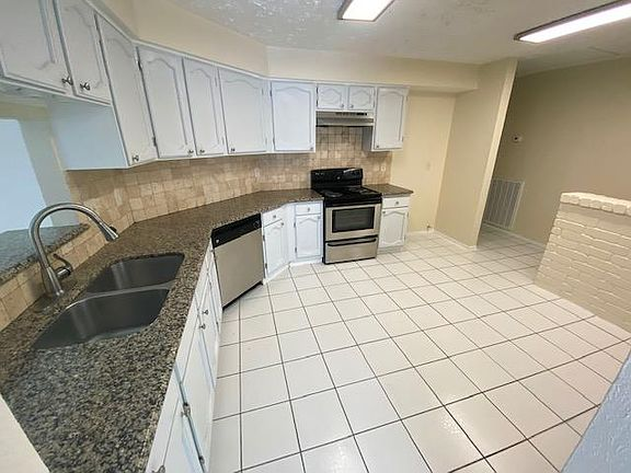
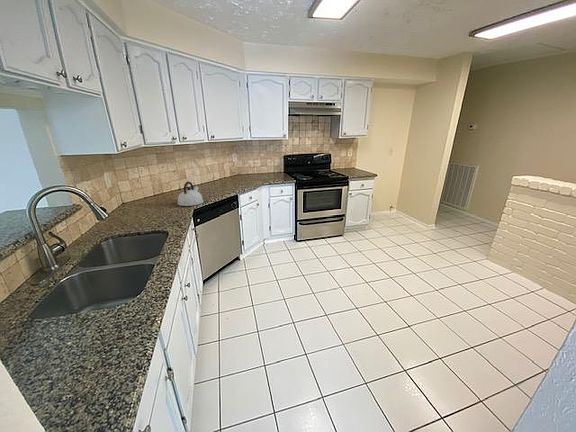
+ kettle (190, 192)
